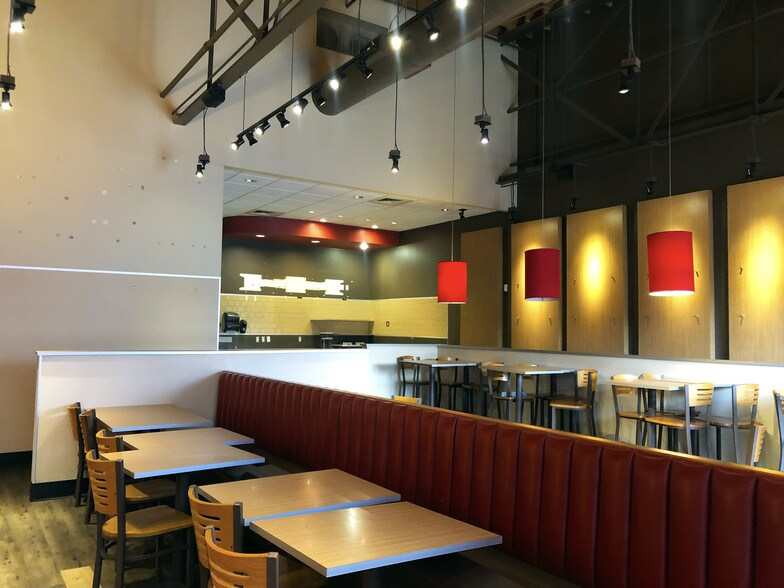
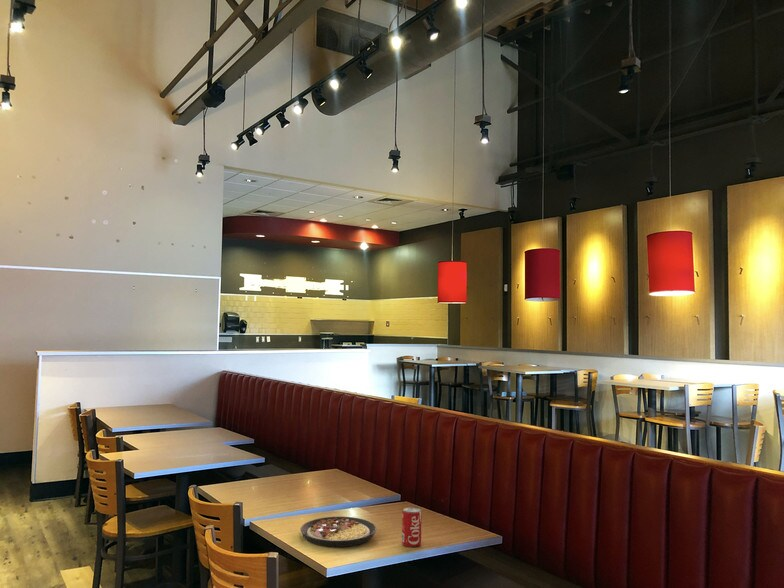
+ beverage can (411, 526)
+ plate (338, 529)
